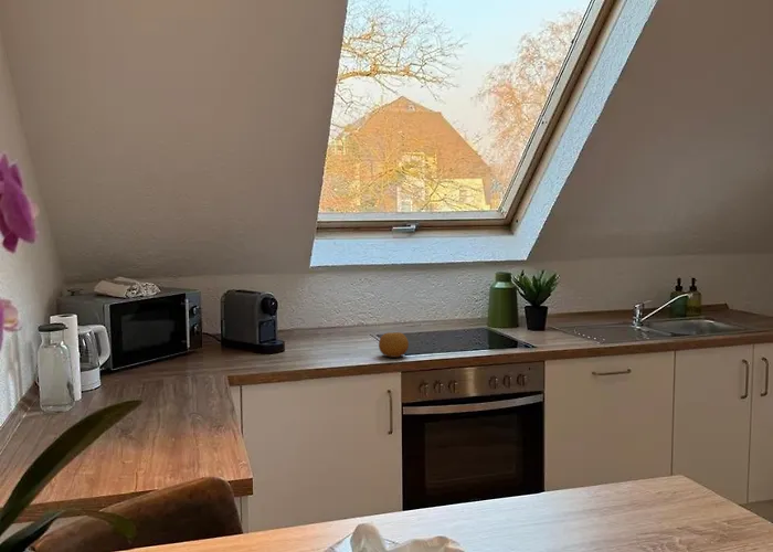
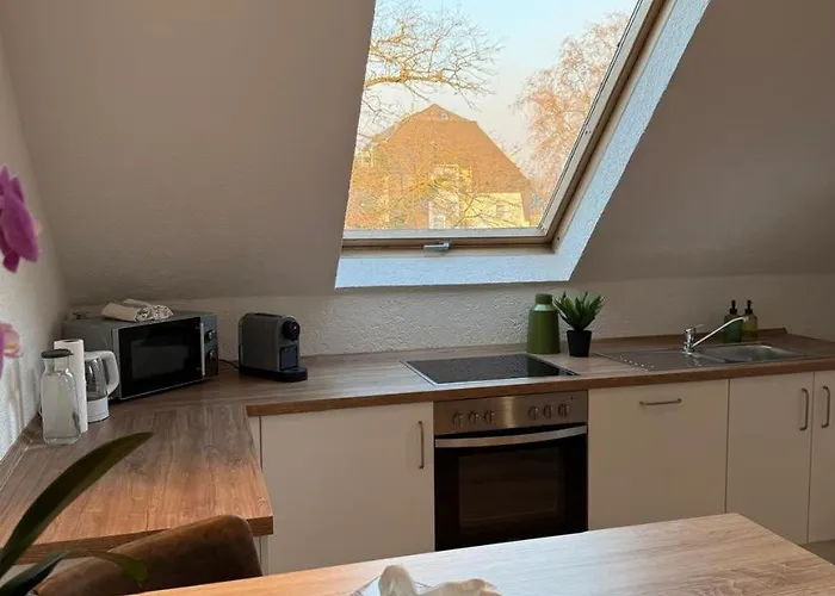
- fruit (393, 343)
